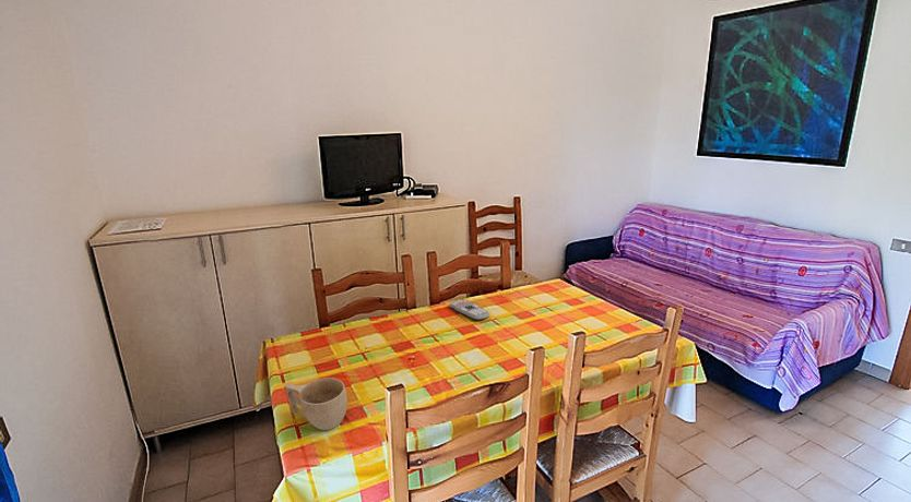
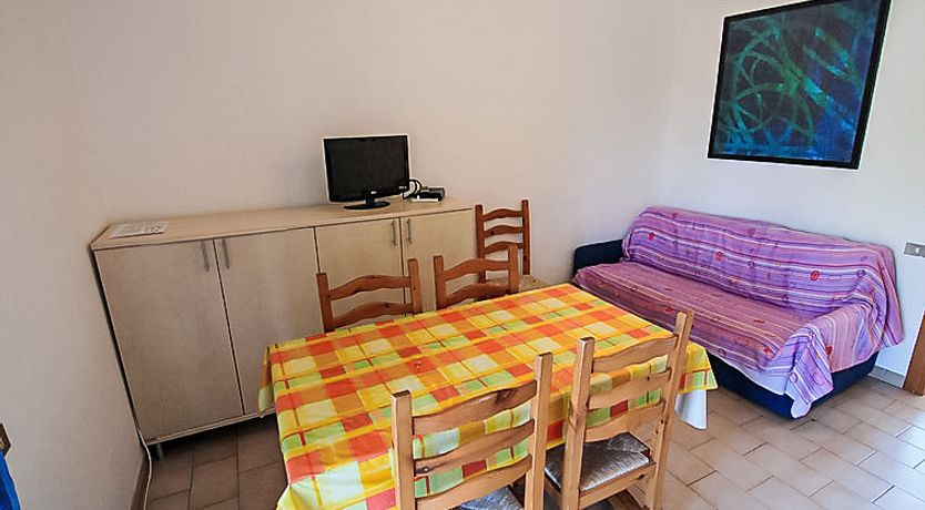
- remote control (470, 310)
- cup (316, 403)
